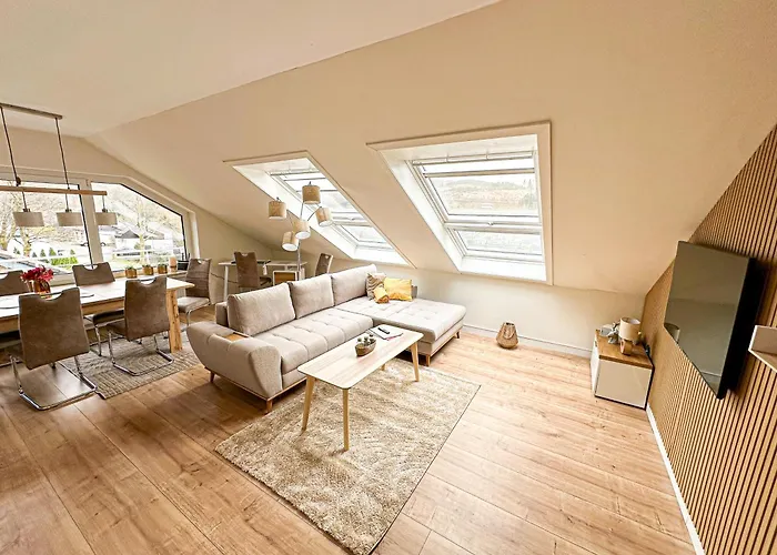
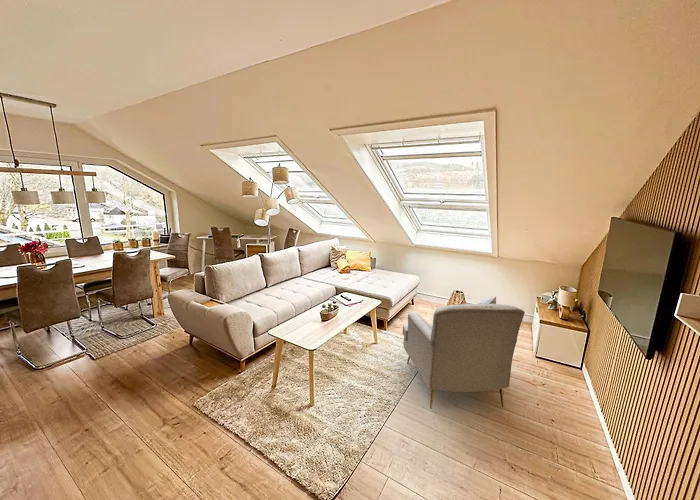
+ armchair (457, 339)
